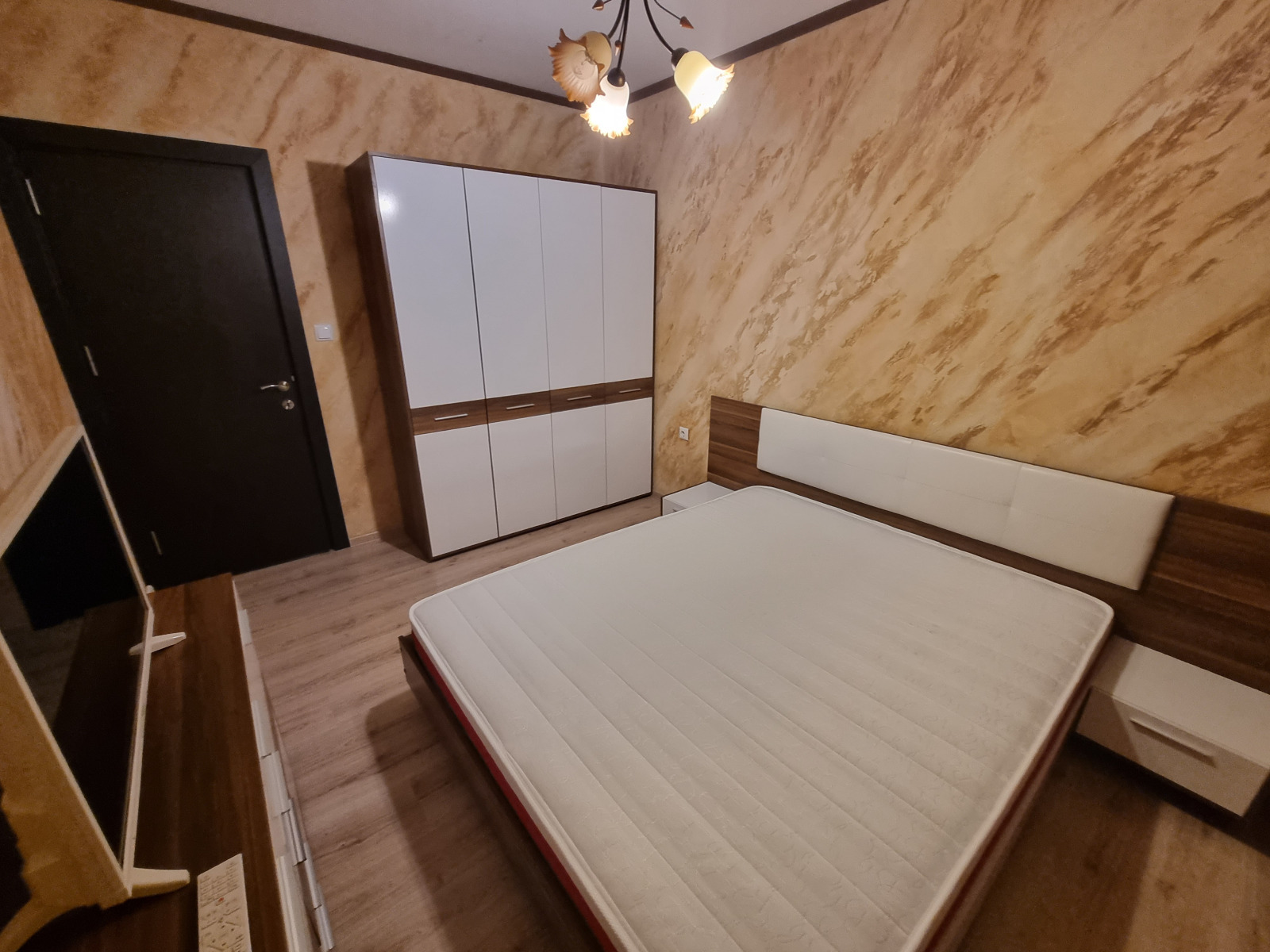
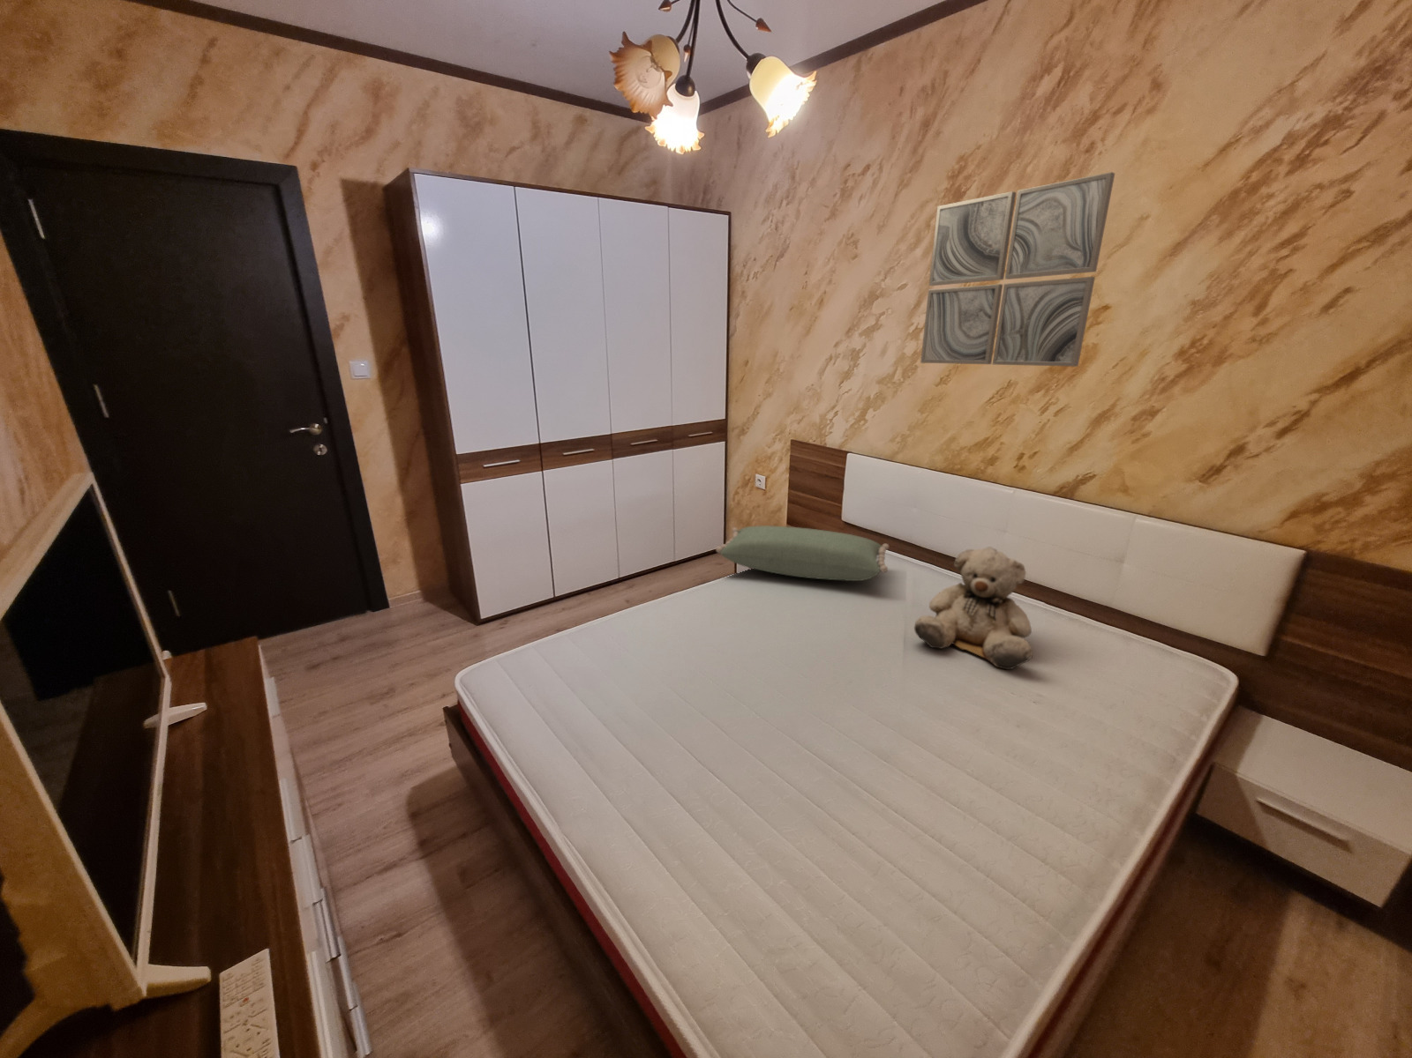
+ teddy bear (977, 599)
+ wall art (1004, 283)
+ pillow (803, 550)
